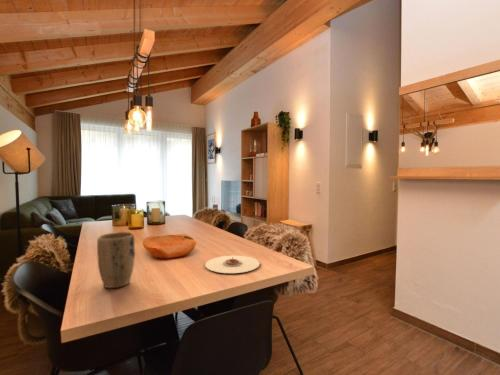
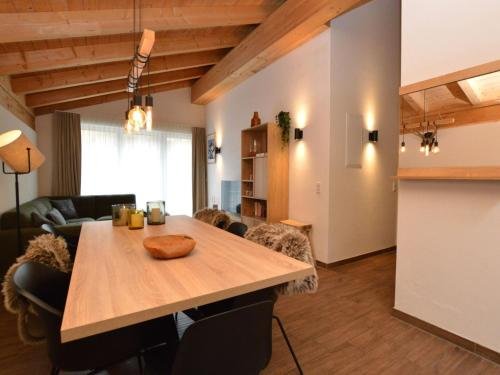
- plant pot (116, 259)
- plate (232, 261)
